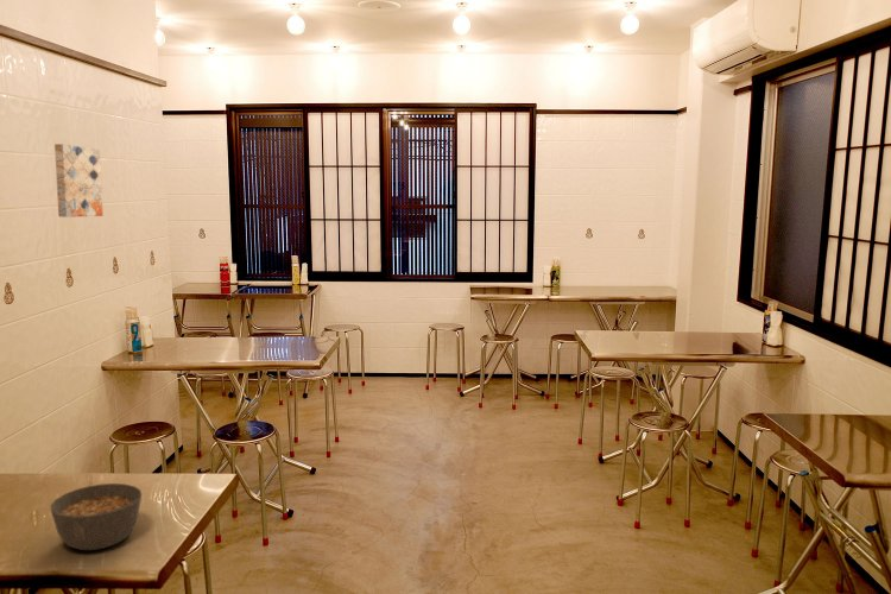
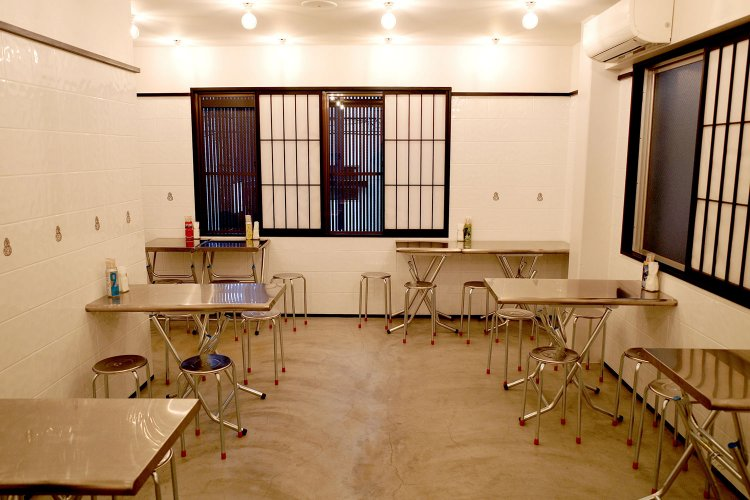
- wall art (80, 182)
- soup bowl (97, 518)
